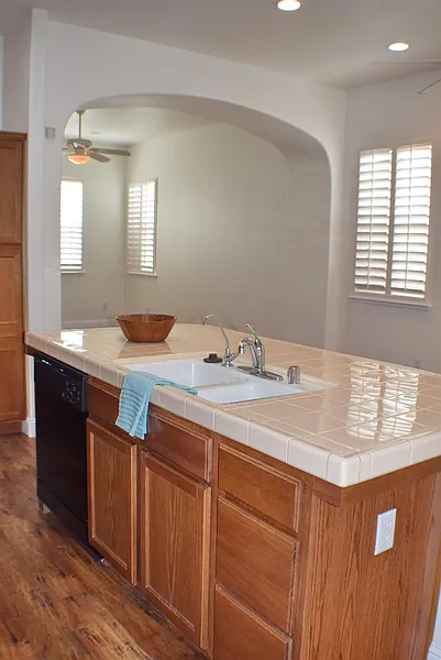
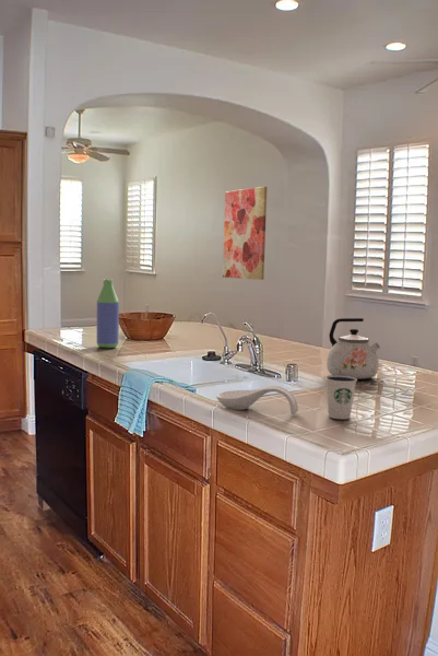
+ spoon rest (256, 397)
+ bottle (107, 313)
+ wall art (244, 234)
+ dixie cup (340, 397)
+ kettle (353, 347)
